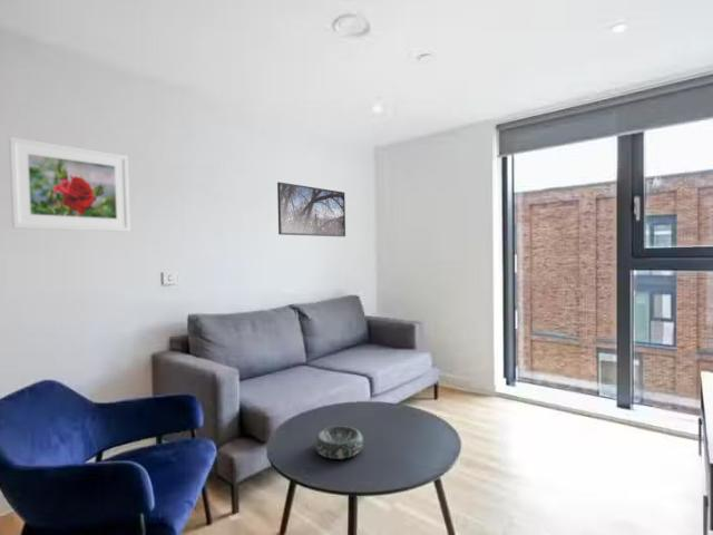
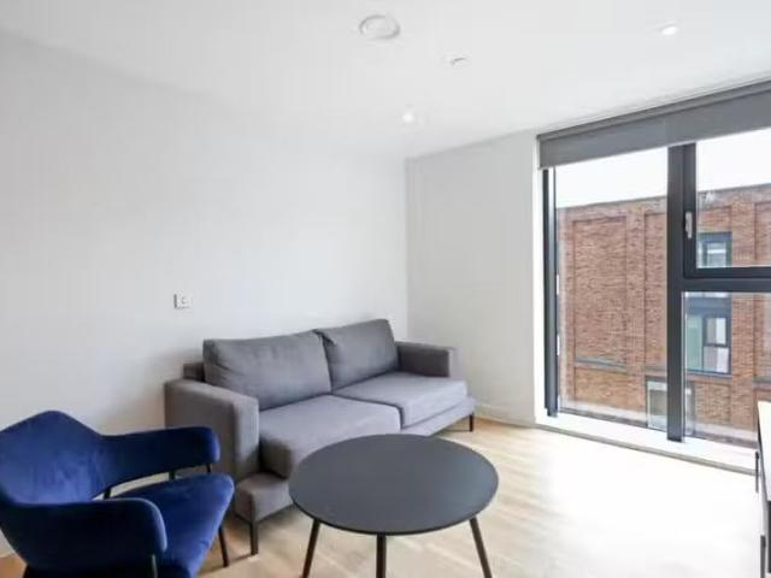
- decorative bowl (339, 441)
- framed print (314, 211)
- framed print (75, 188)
